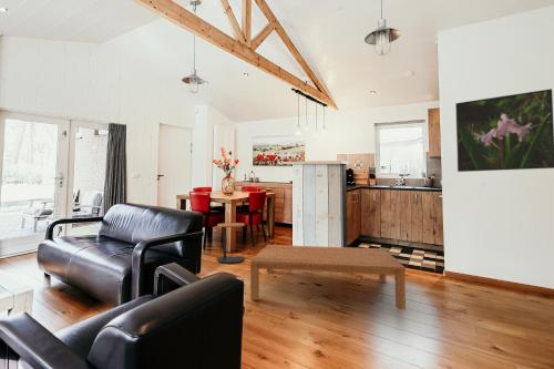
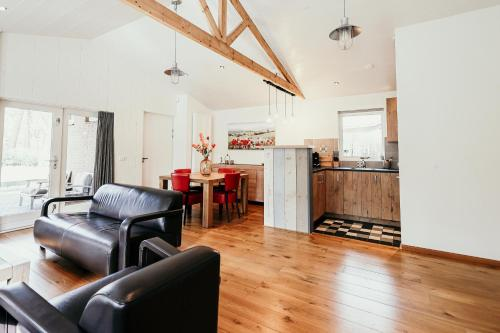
- coffee table (324, 270)
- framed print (501, 133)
- side table (225, 242)
